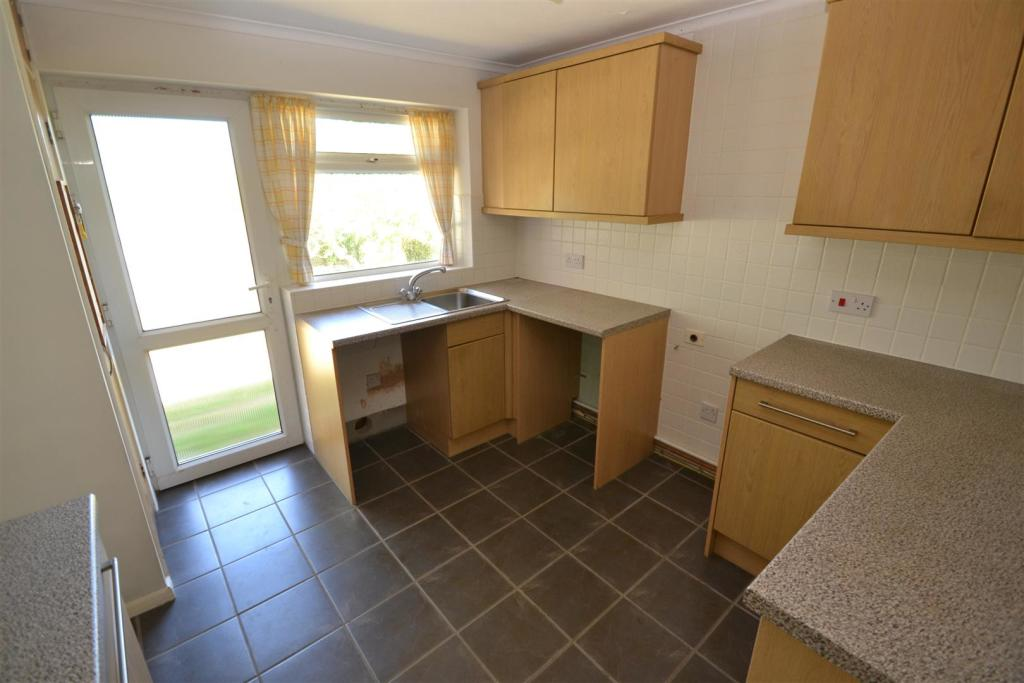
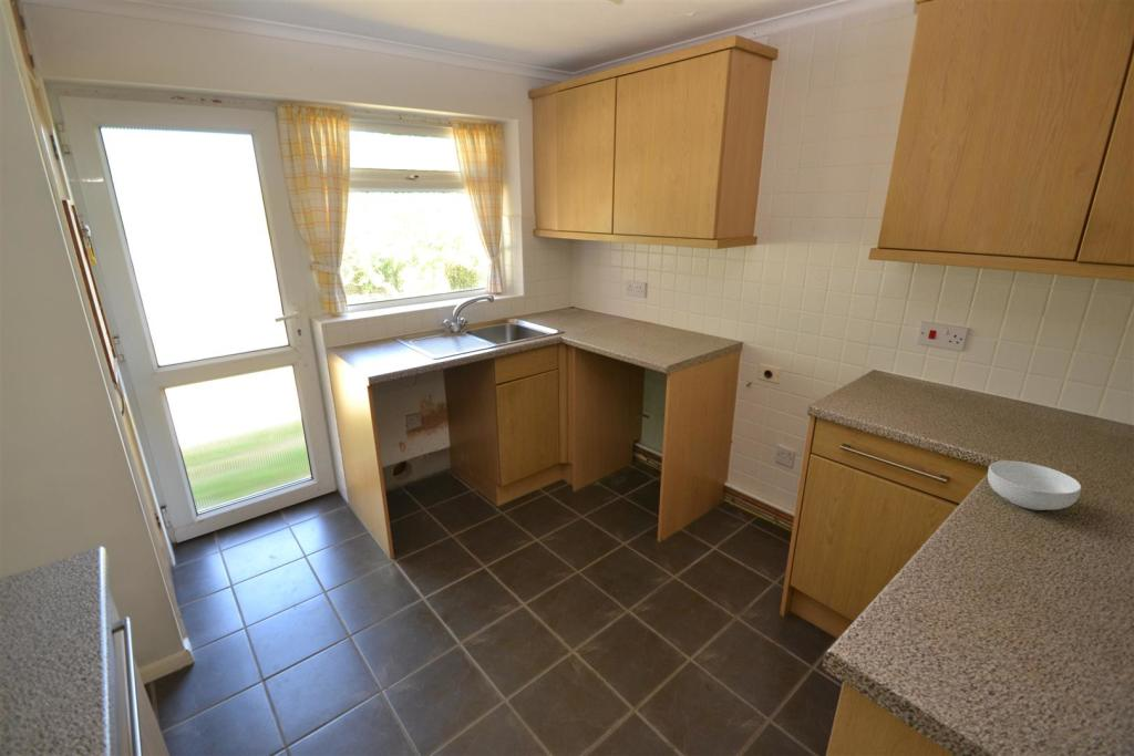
+ cereal bowl (1029, 488)
